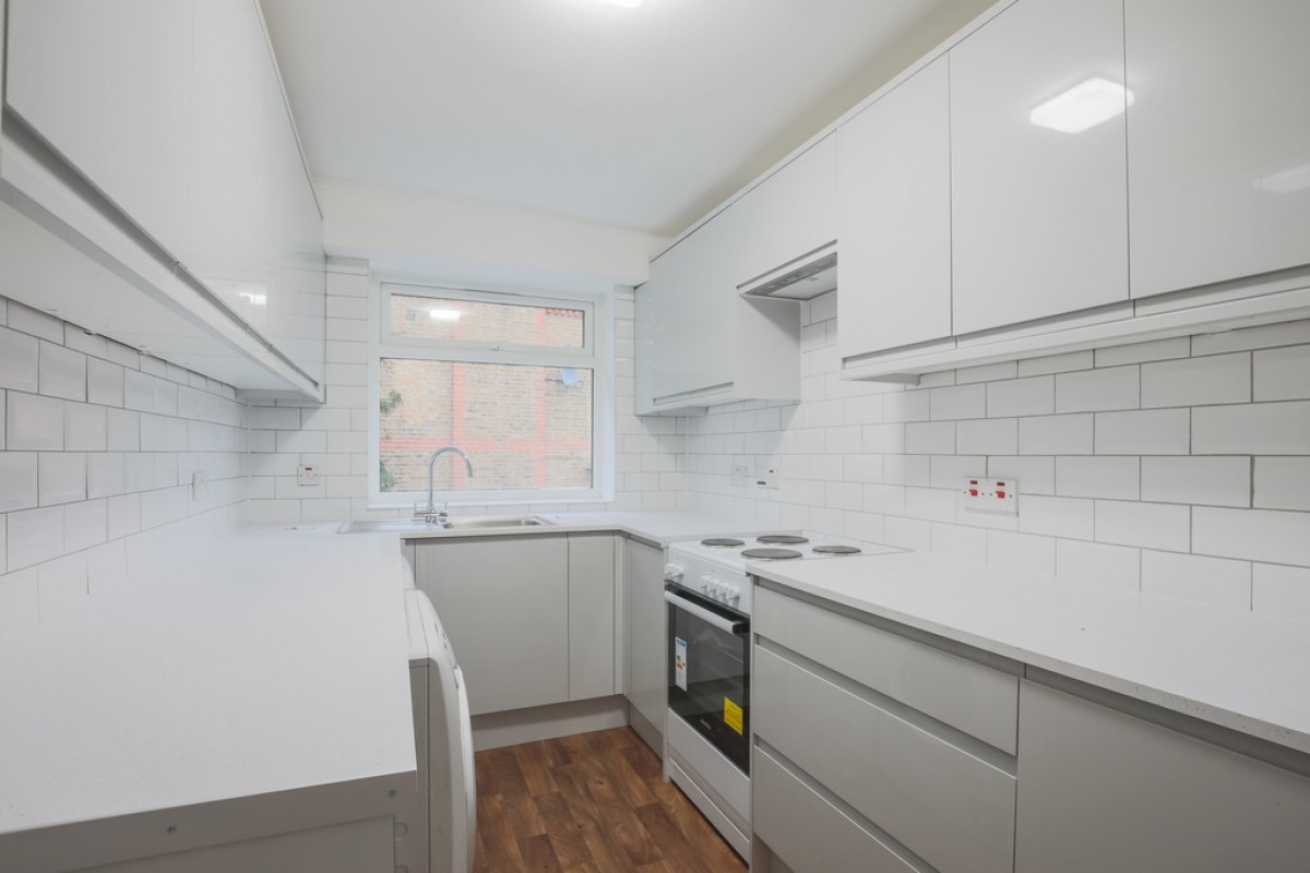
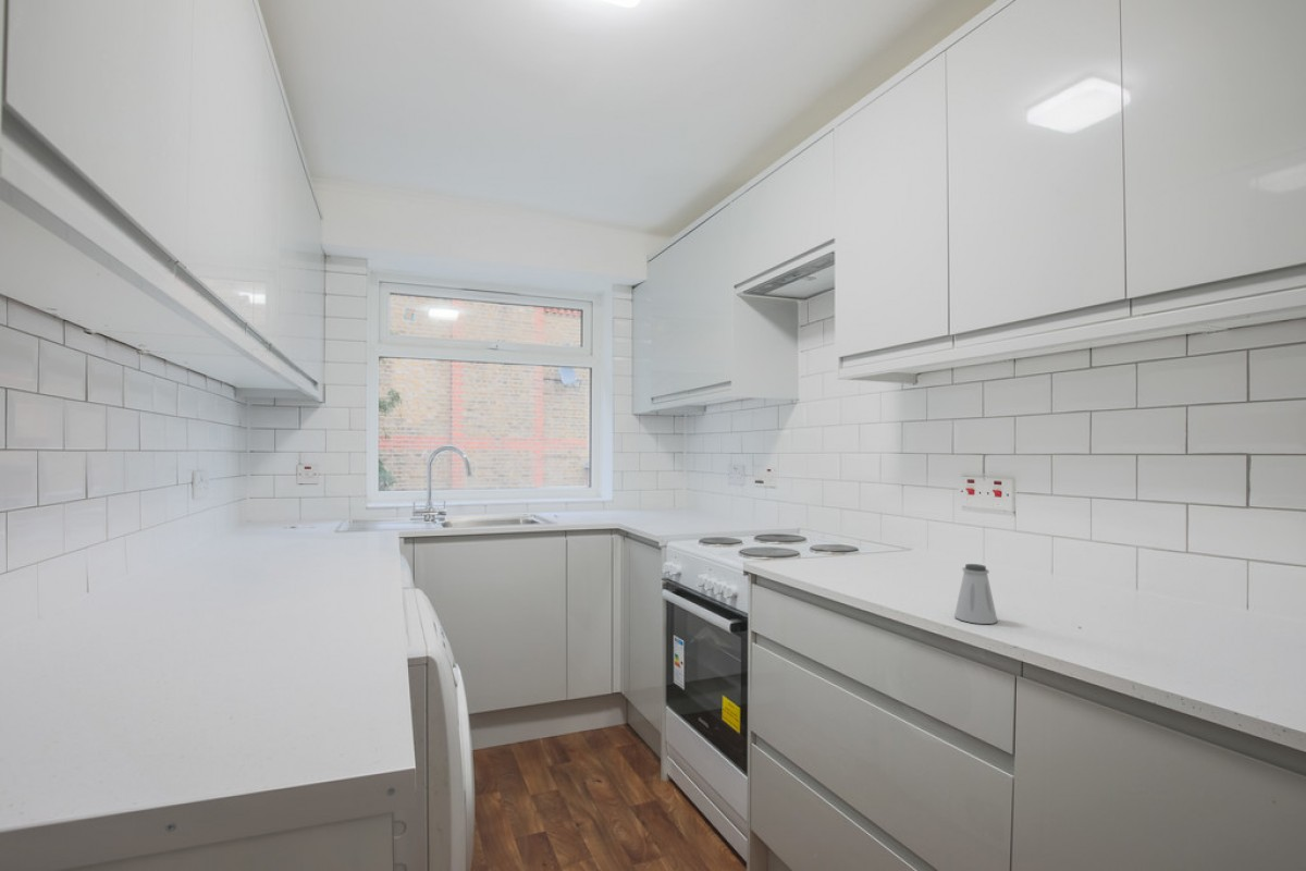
+ saltshaker (975, 591)
